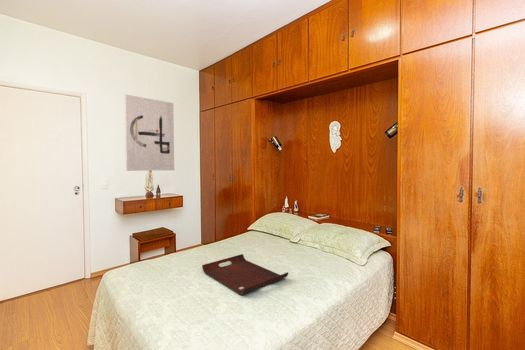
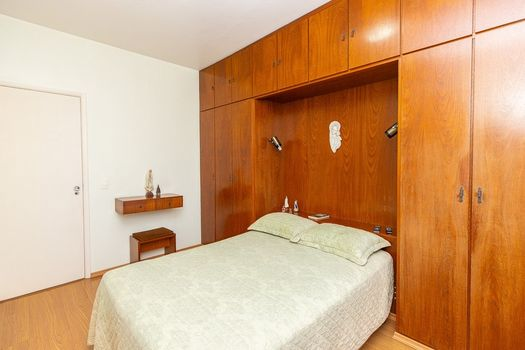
- serving tray (243, 272)
- wall art (150, 134)
